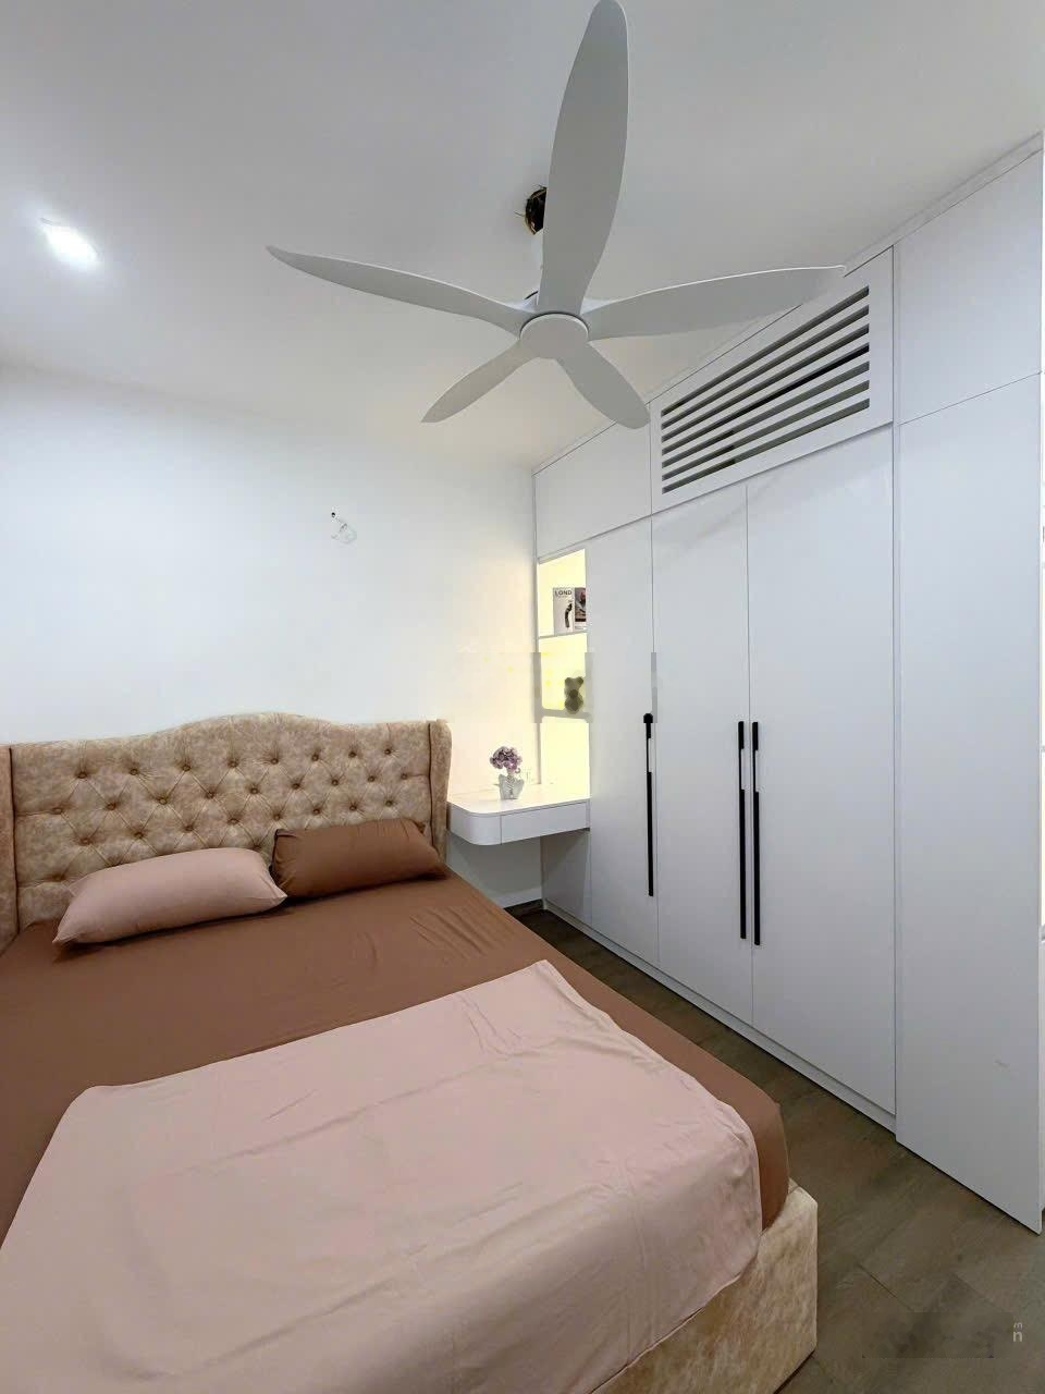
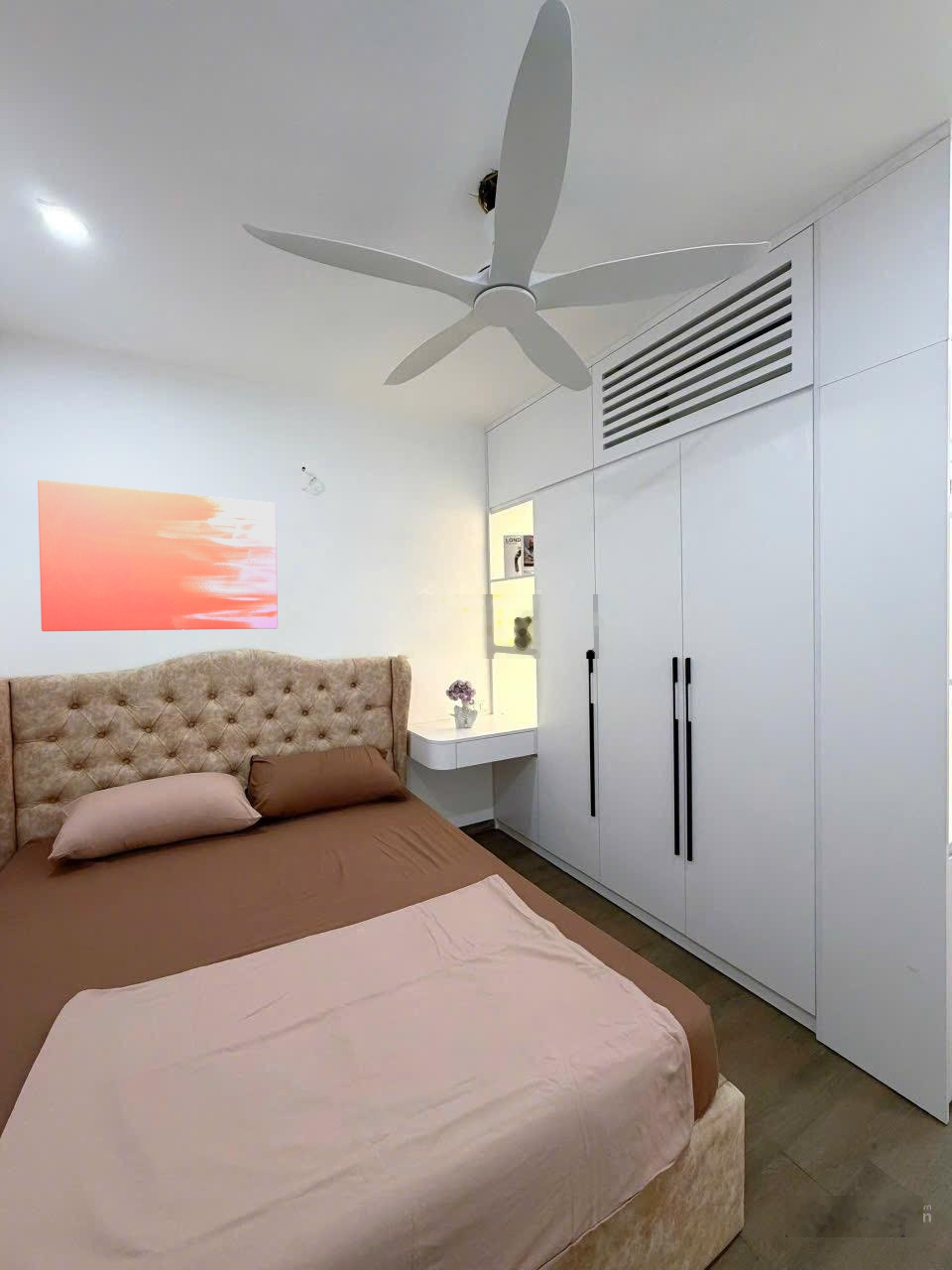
+ wall art (169, 562)
